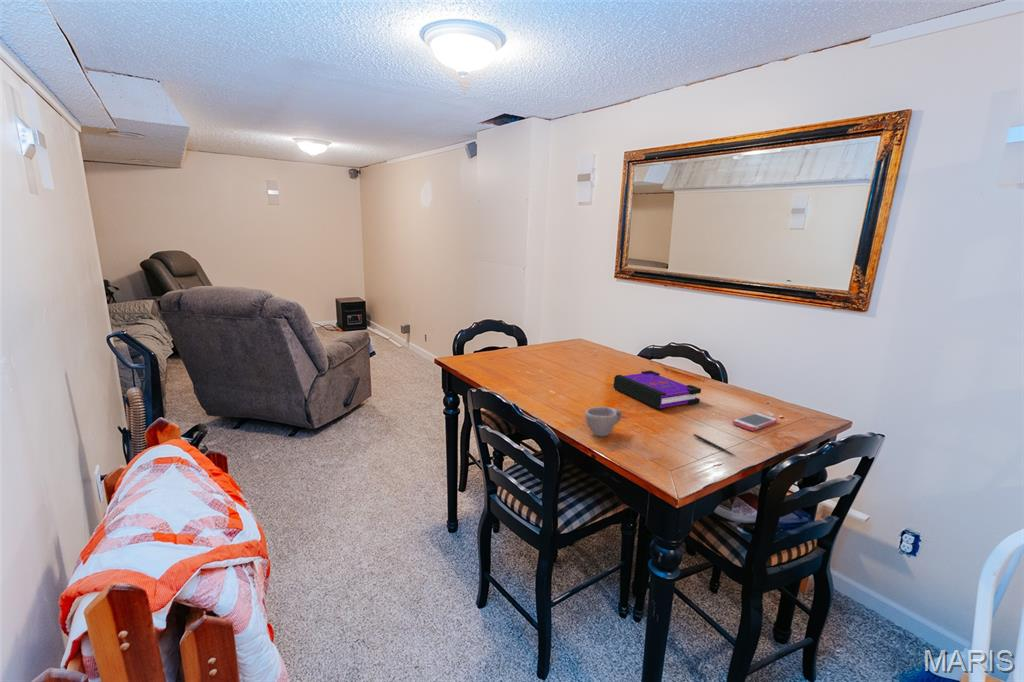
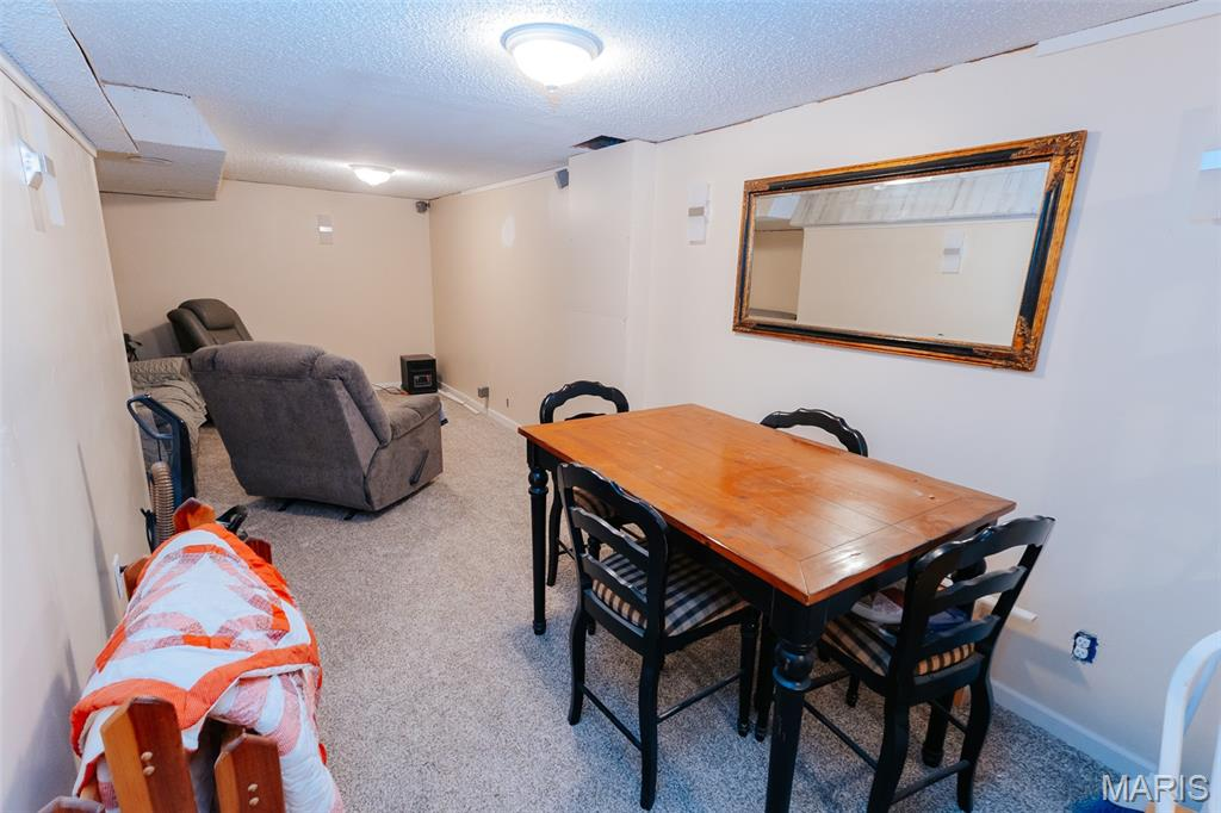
- cup (604, 421)
- board game (651, 387)
- smartphone (754, 421)
- pen (713, 444)
